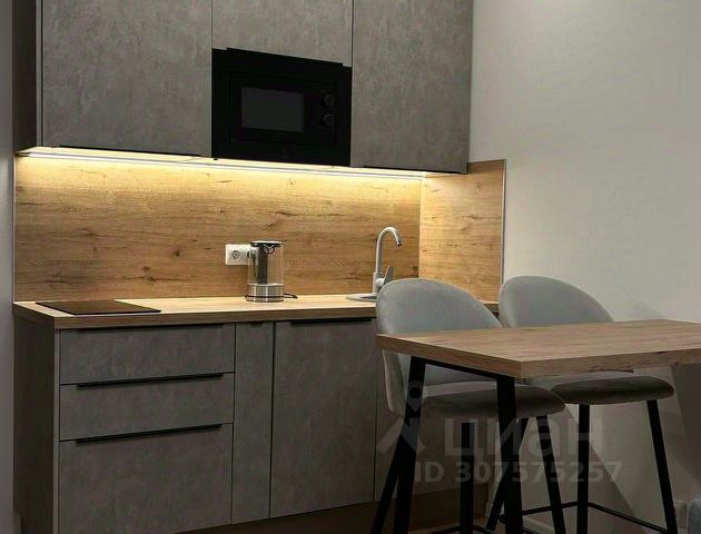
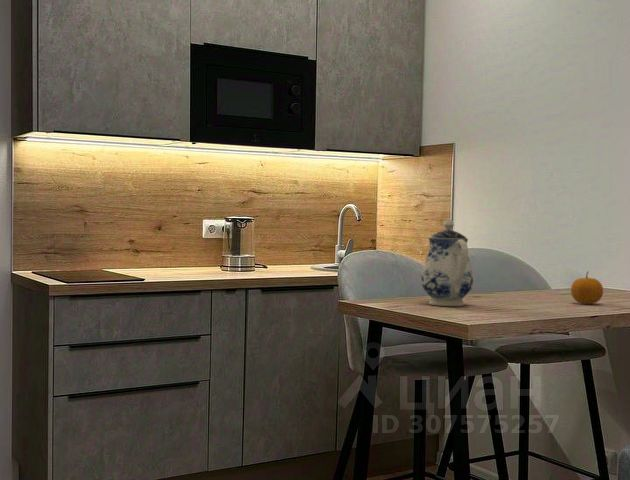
+ teapot (447, 262)
+ fruit (587, 287)
